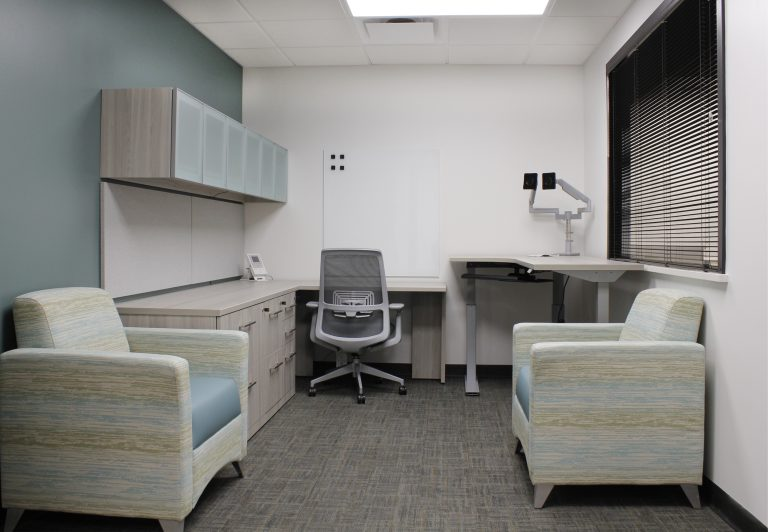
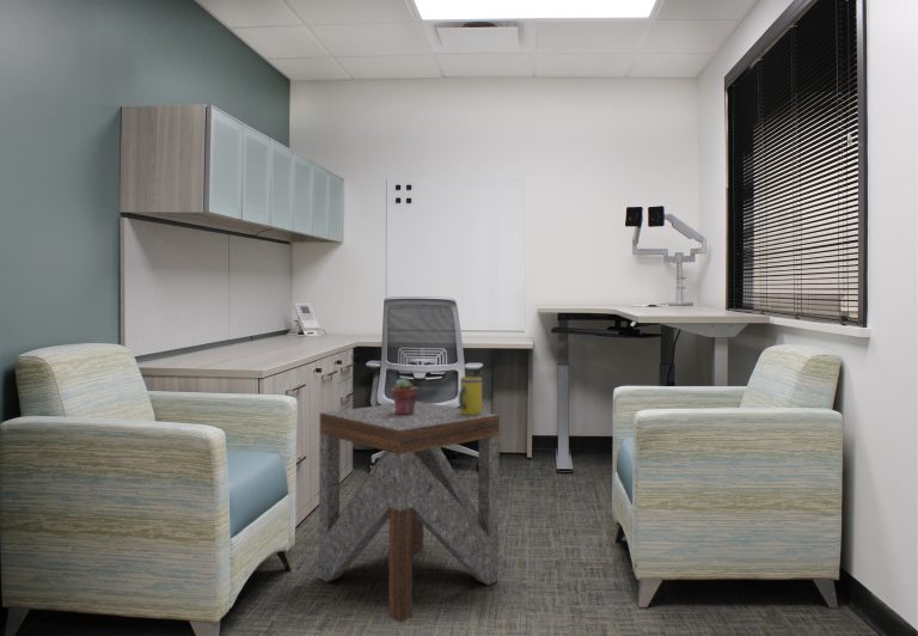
+ mug (467, 396)
+ side table (408, 496)
+ potted succulent (404, 395)
